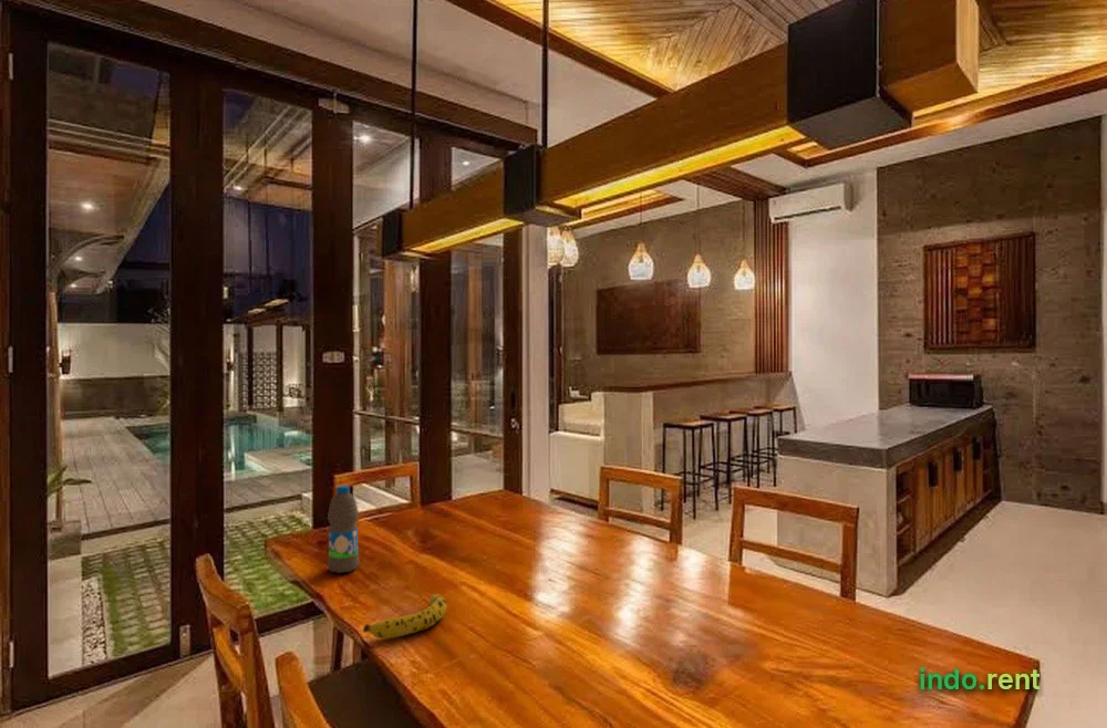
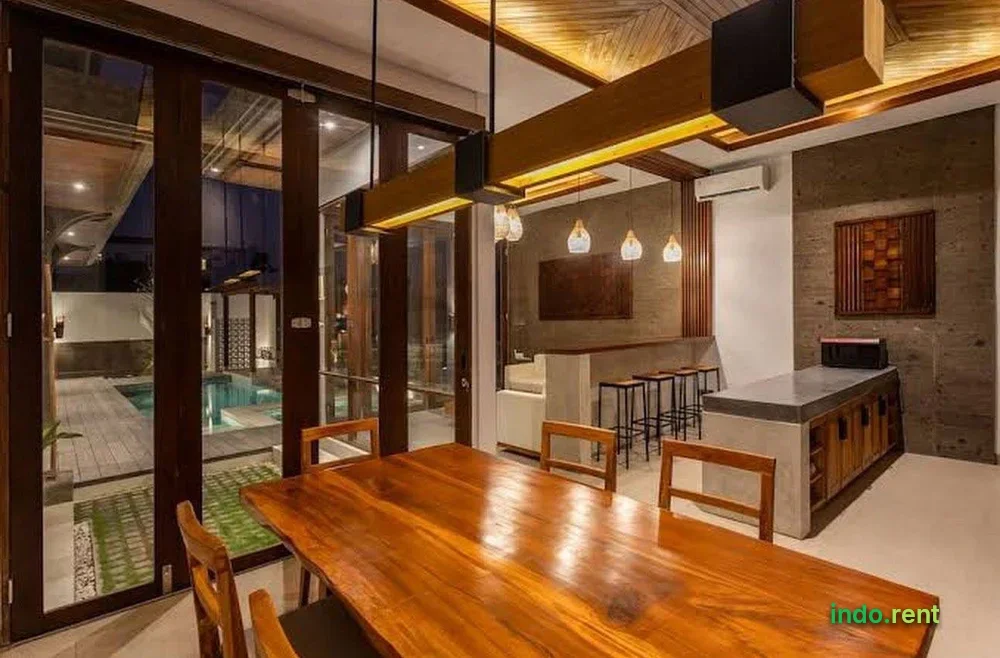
- fruit (406, 615)
- water bottle (343, 527)
